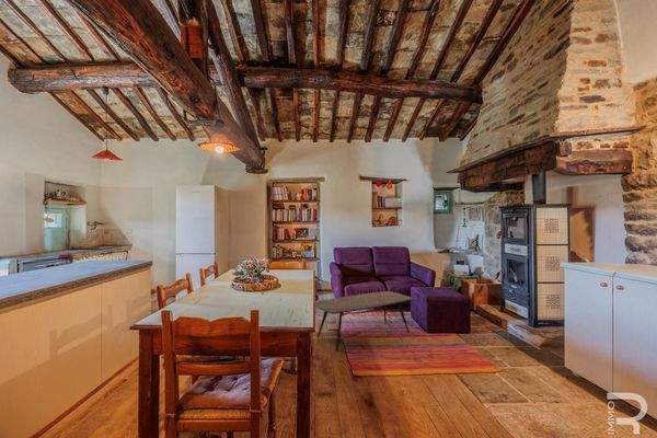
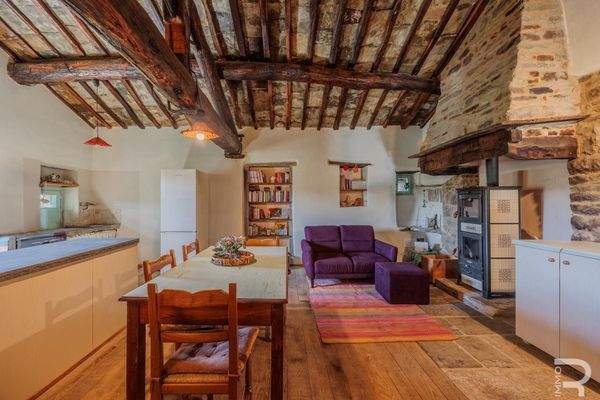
- coffee table (364, 309)
